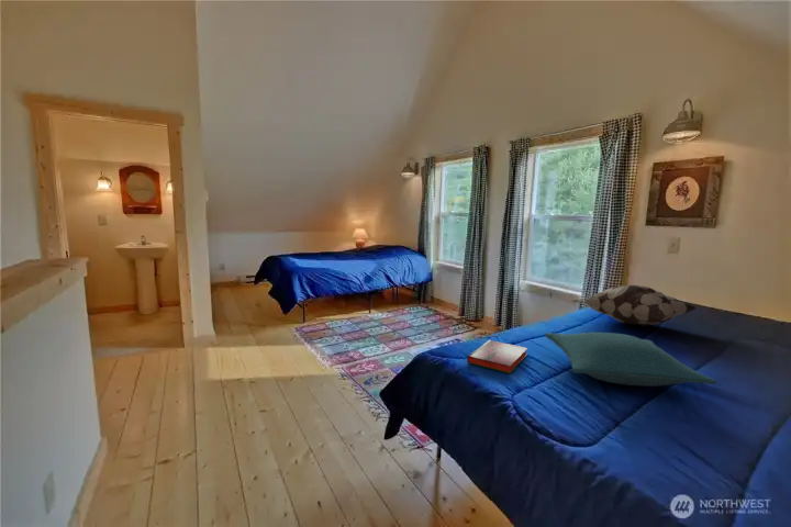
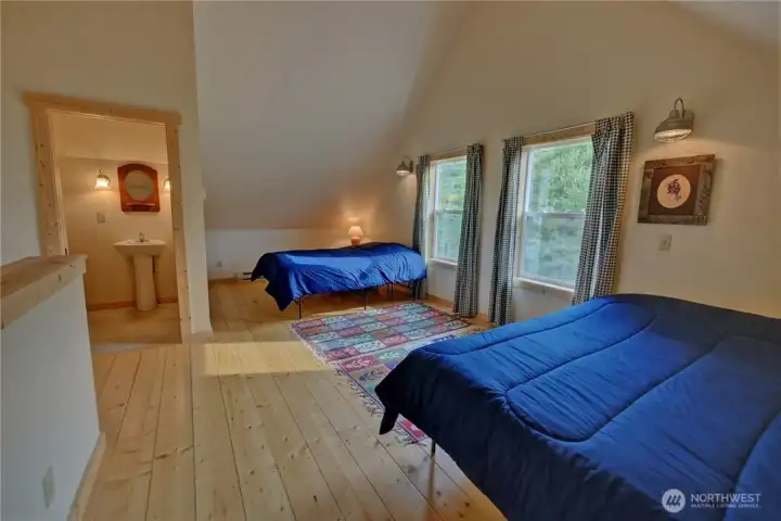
- pillow (616, 356)
- decorative pillow (632, 304)
- hardback book (498, 355)
